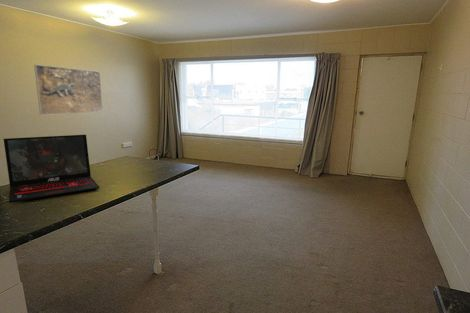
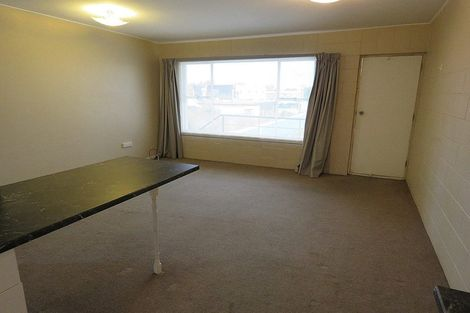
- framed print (72, 91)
- laptop (52, 164)
